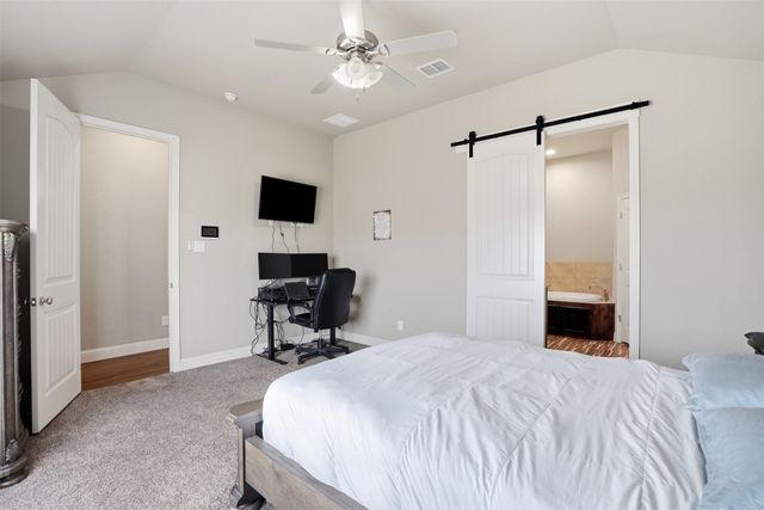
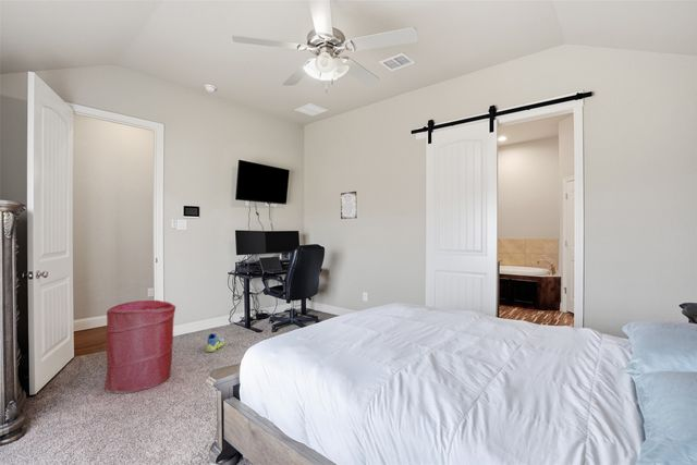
+ laundry hamper (142, 341)
+ sneaker (216, 340)
